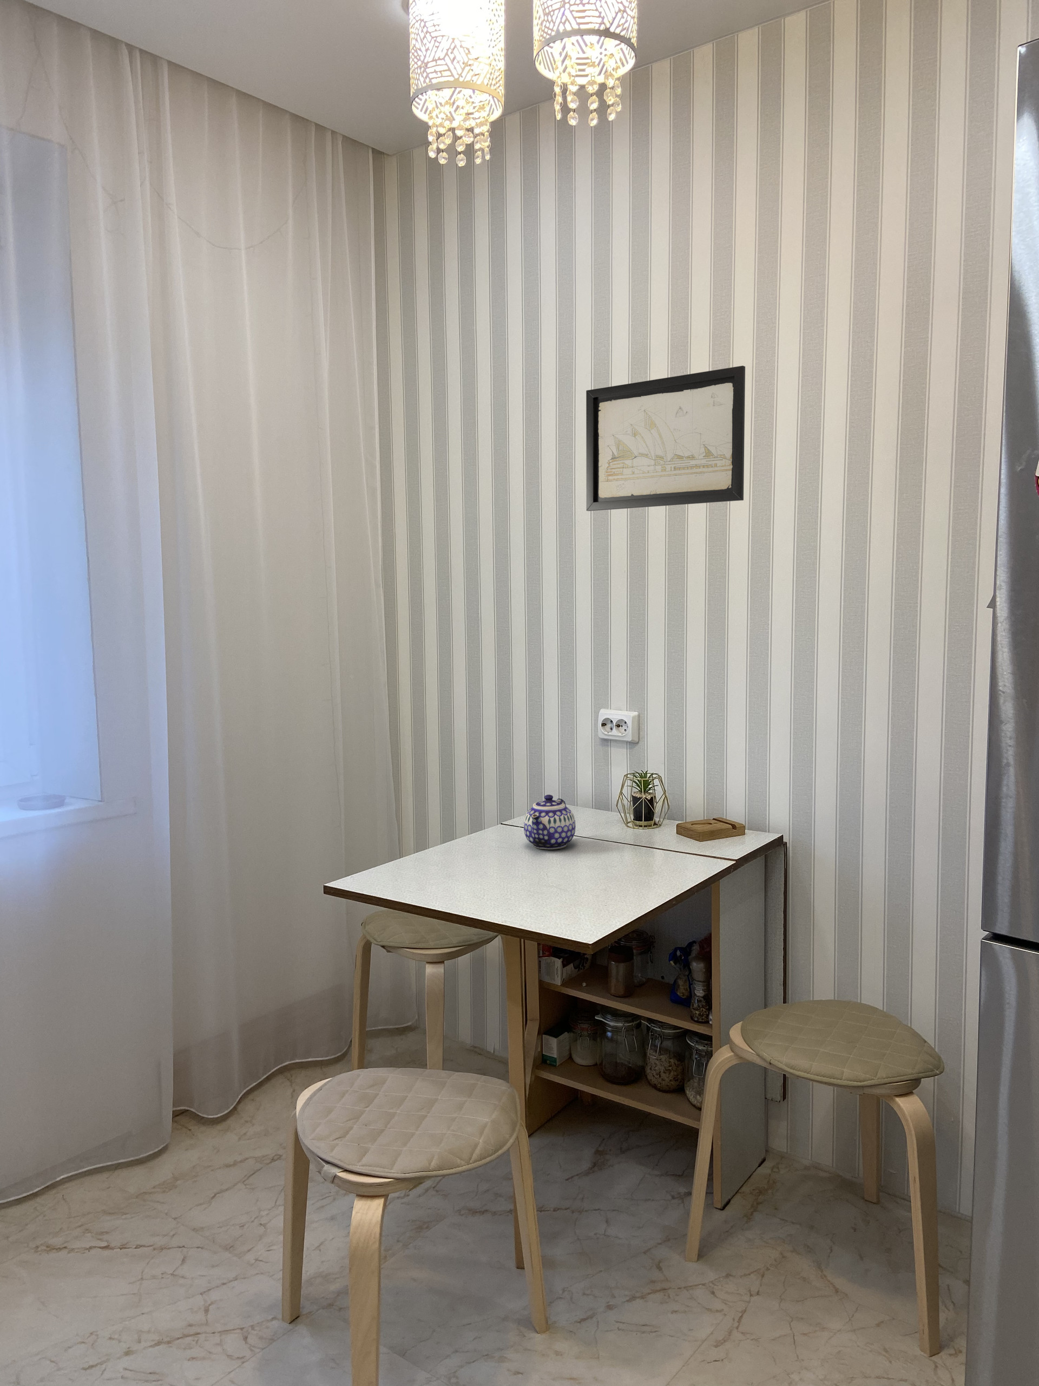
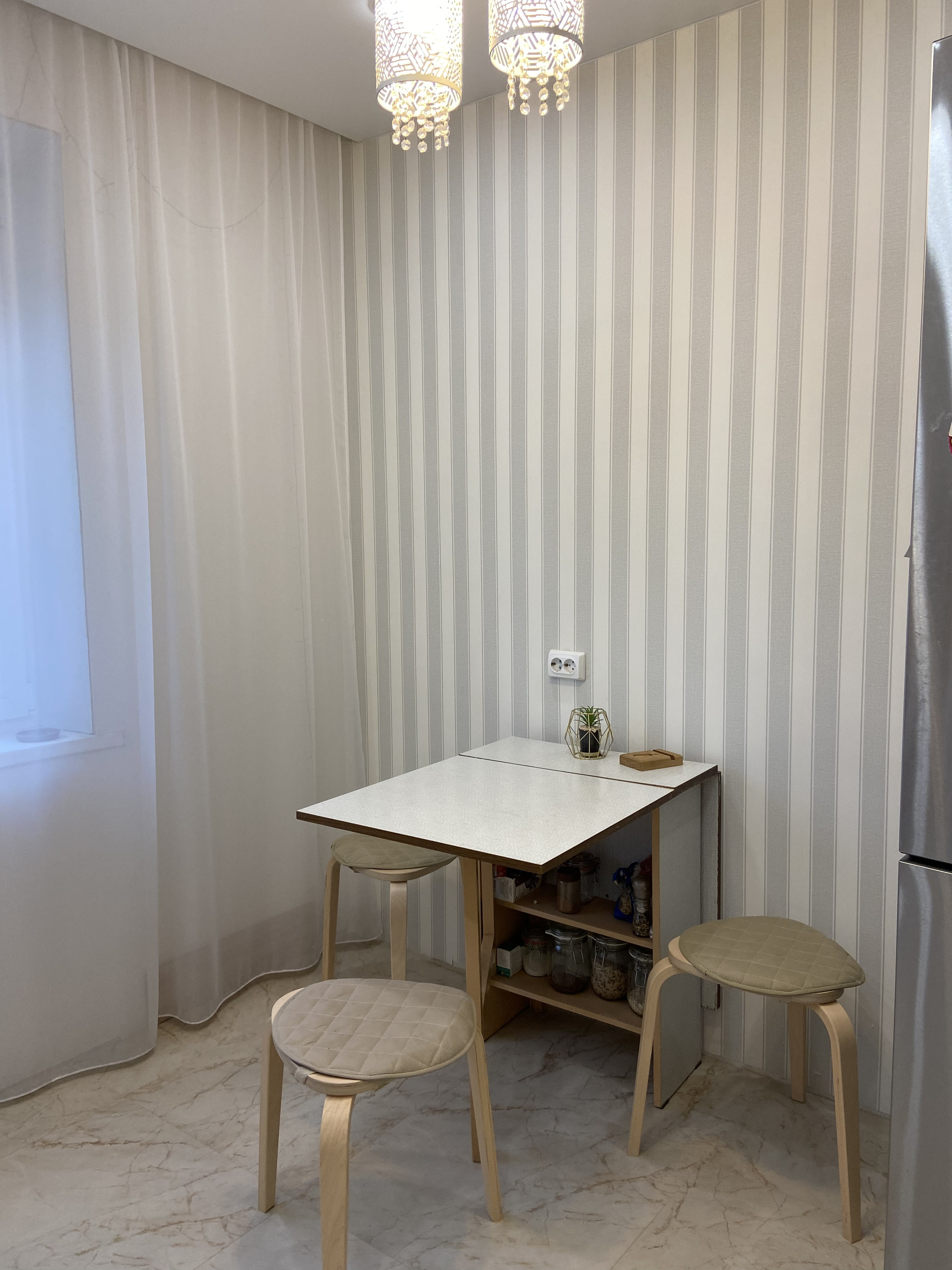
- wall art (660, 442)
- teapot (549, 821)
